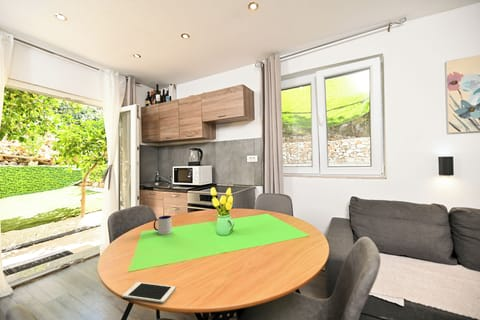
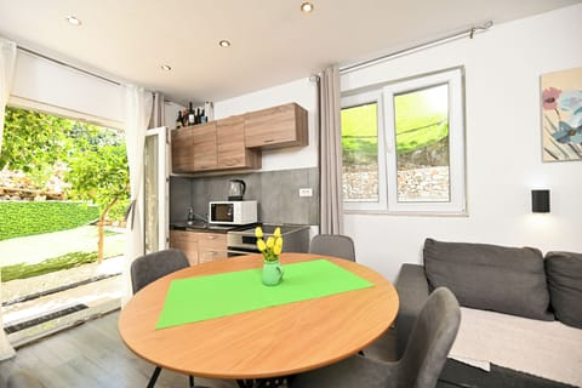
- mug (162, 224)
- cell phone (149, 291)
